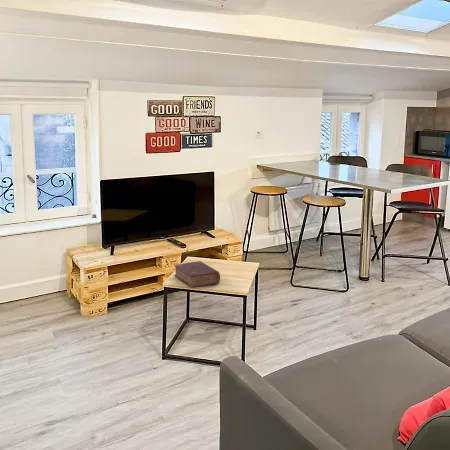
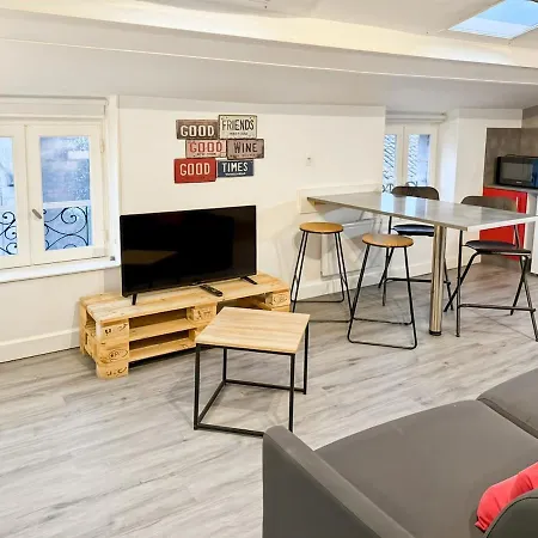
- book (196, 273)
